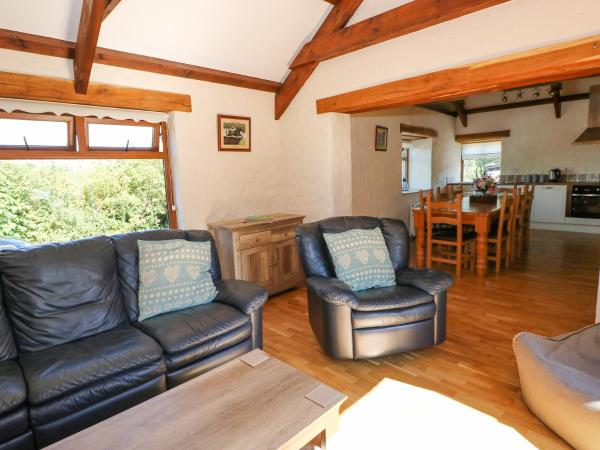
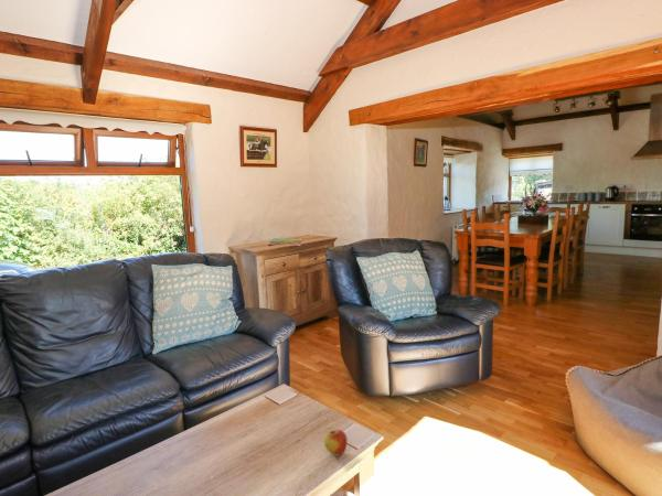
+ apple (335, 442)
